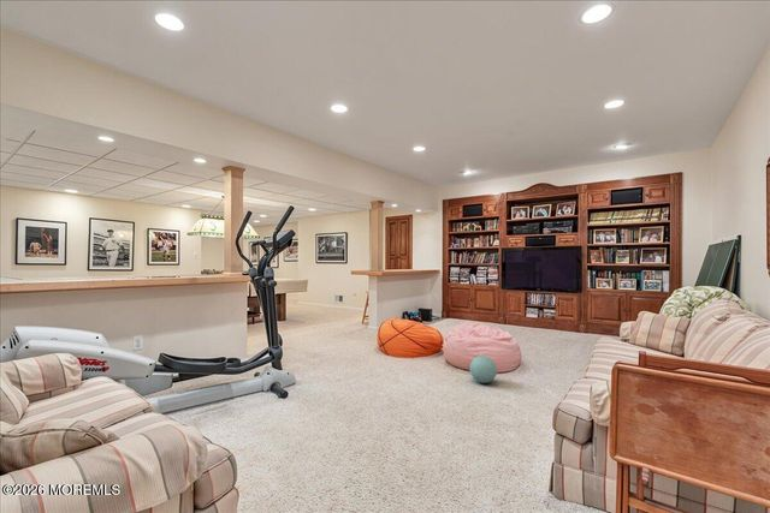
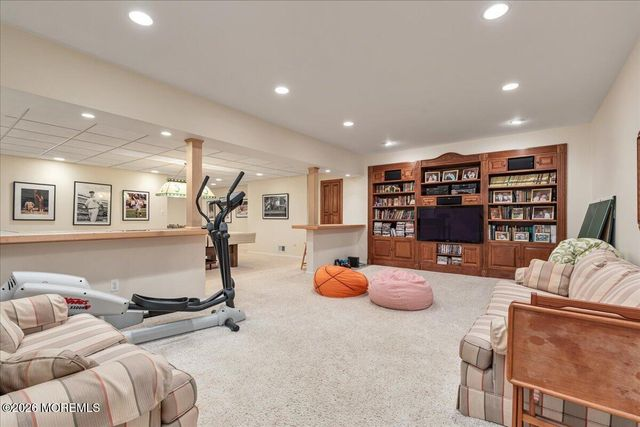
- ball (482, 369)
